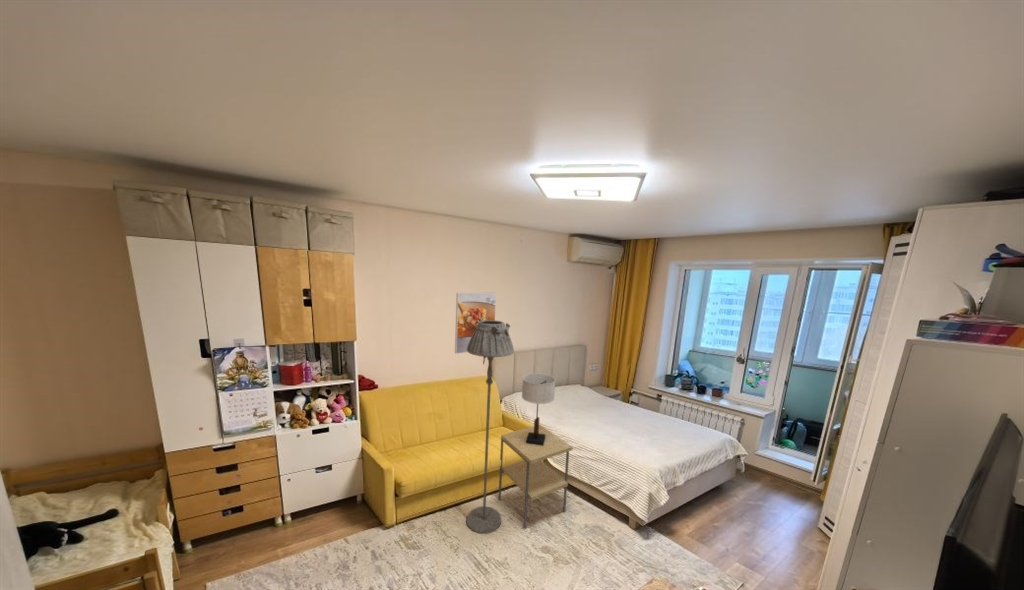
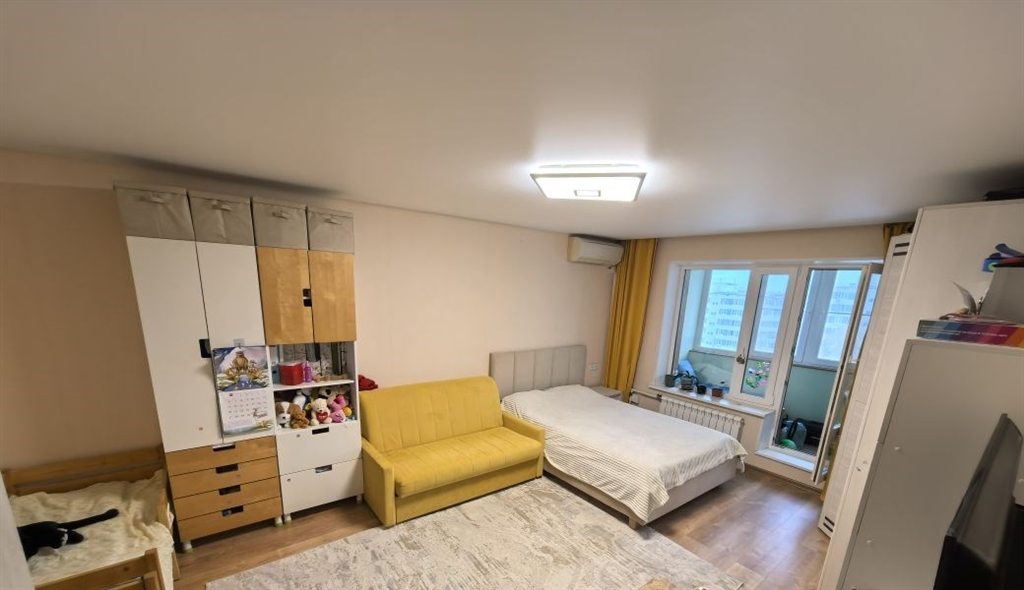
- side table (534, 473)
- floor lamp (487, 423)
- table lamp (537, 409)
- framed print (476, 322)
